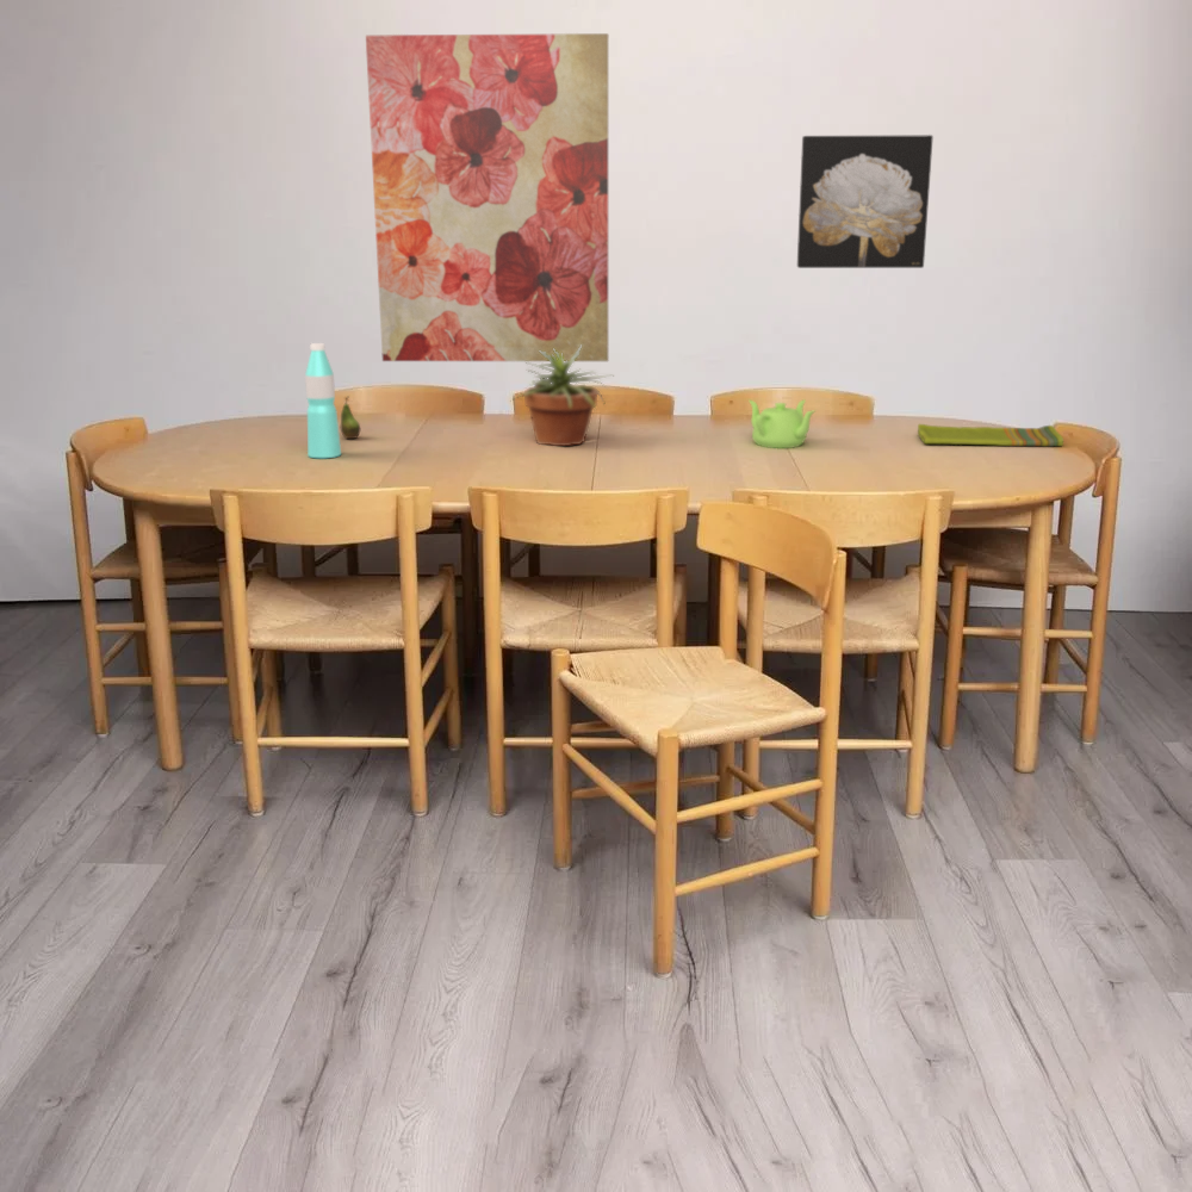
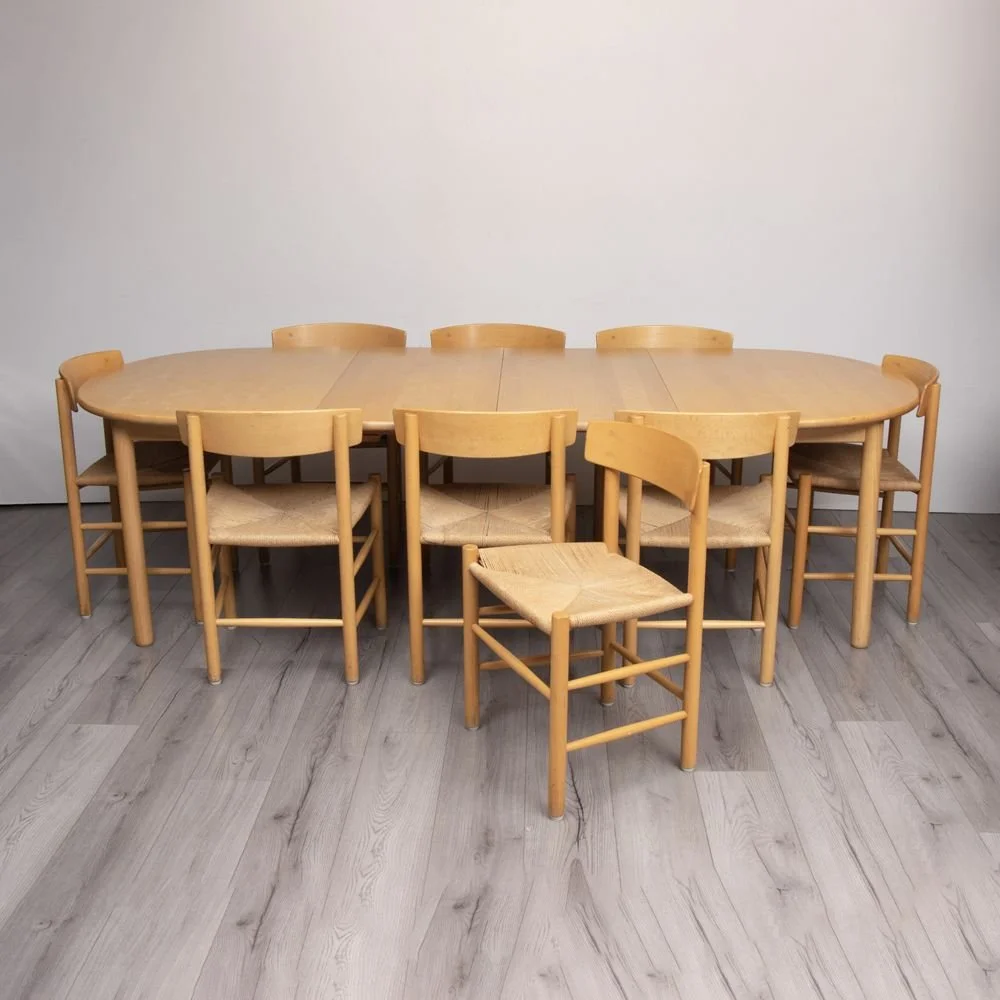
- teapot (782, 423)
- wall art (491, 203)
- water bottle (321, 399)
- wall art (863, 201)
- dish towel (989, 434)
- potted plant (563, 395)
- fruit (349, 416)
